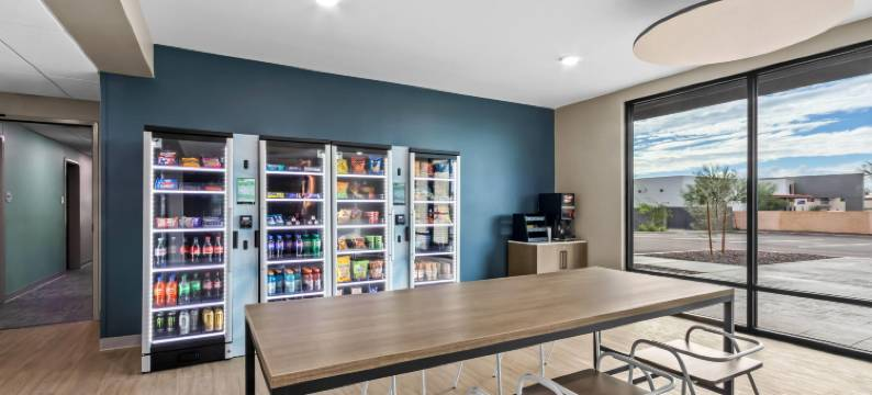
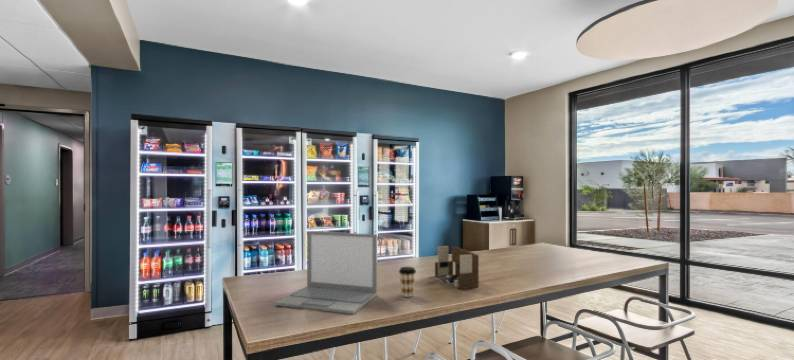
+ coffee cup (407, 281)
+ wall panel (455, 265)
+ laptop (328, 268)
